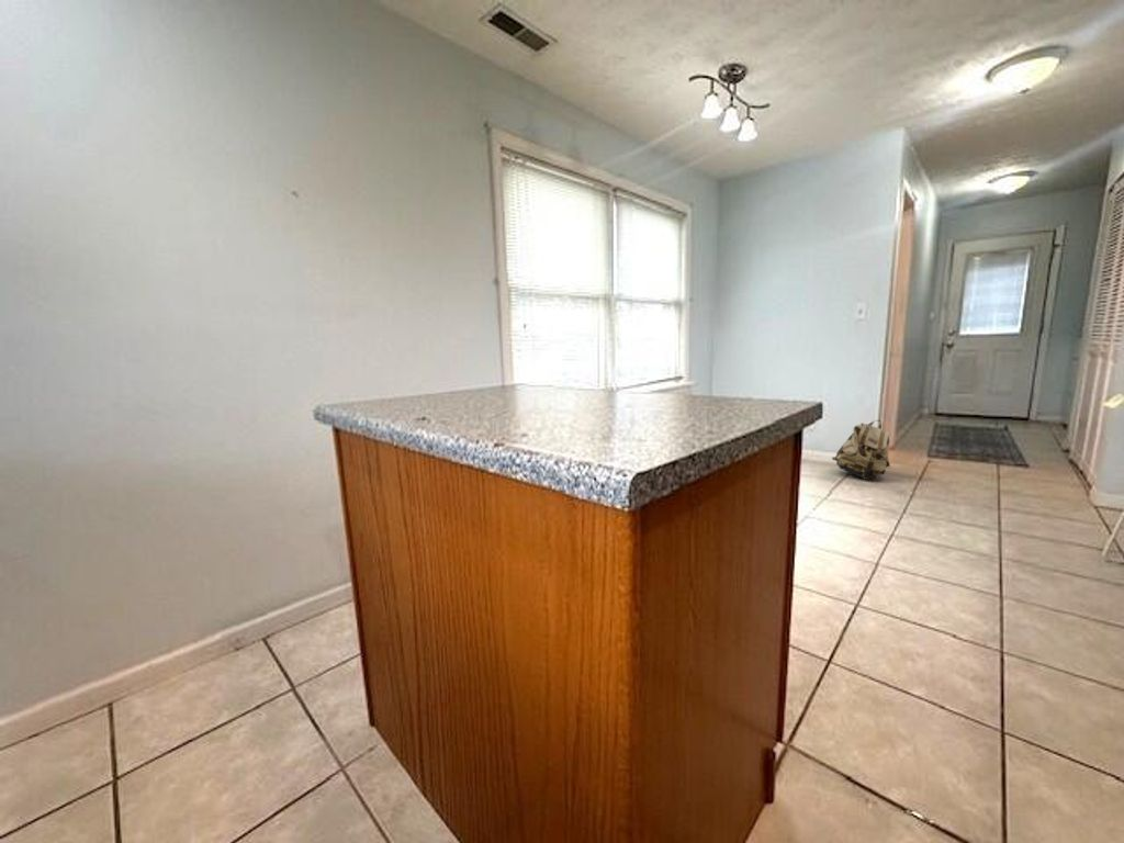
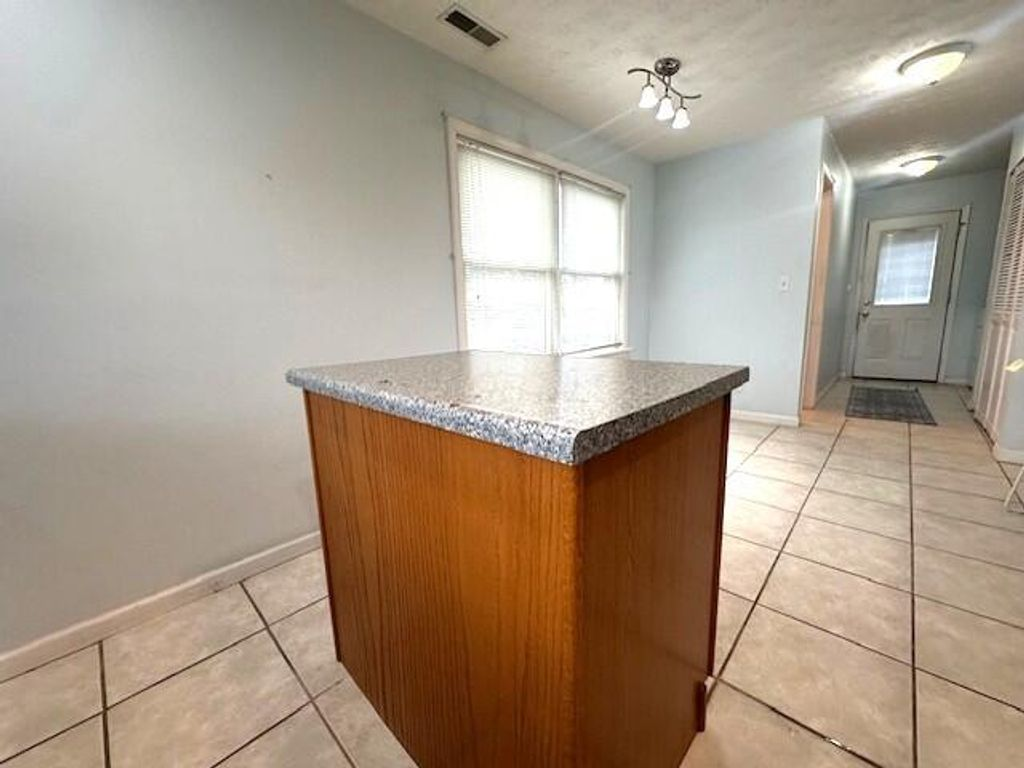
- backpack (861, 448)
